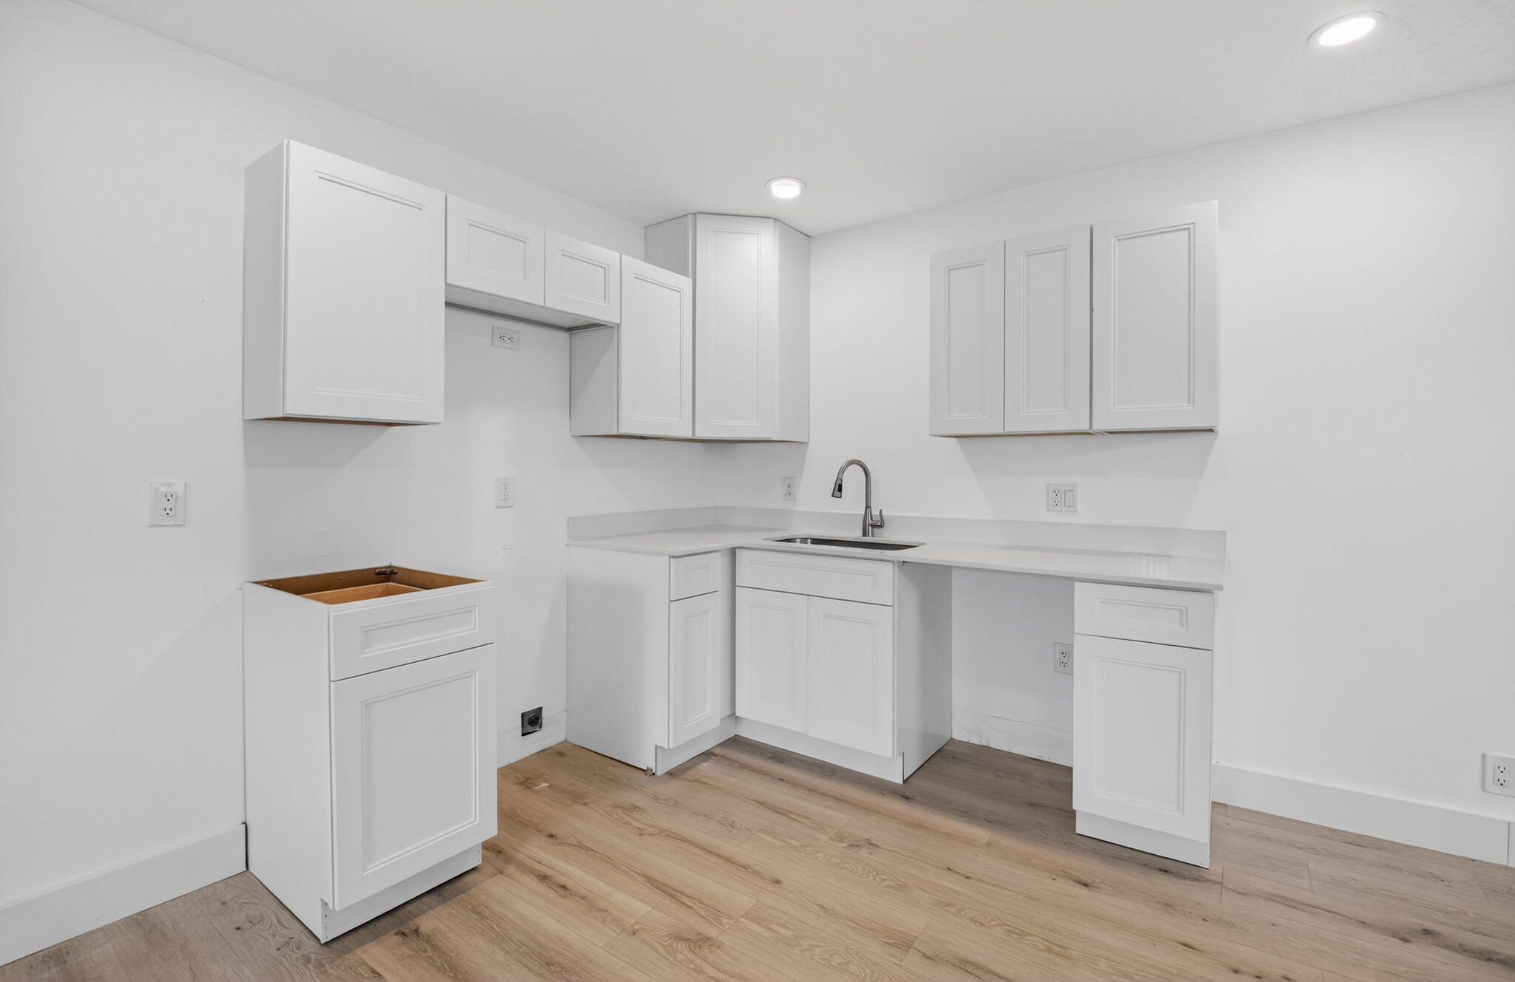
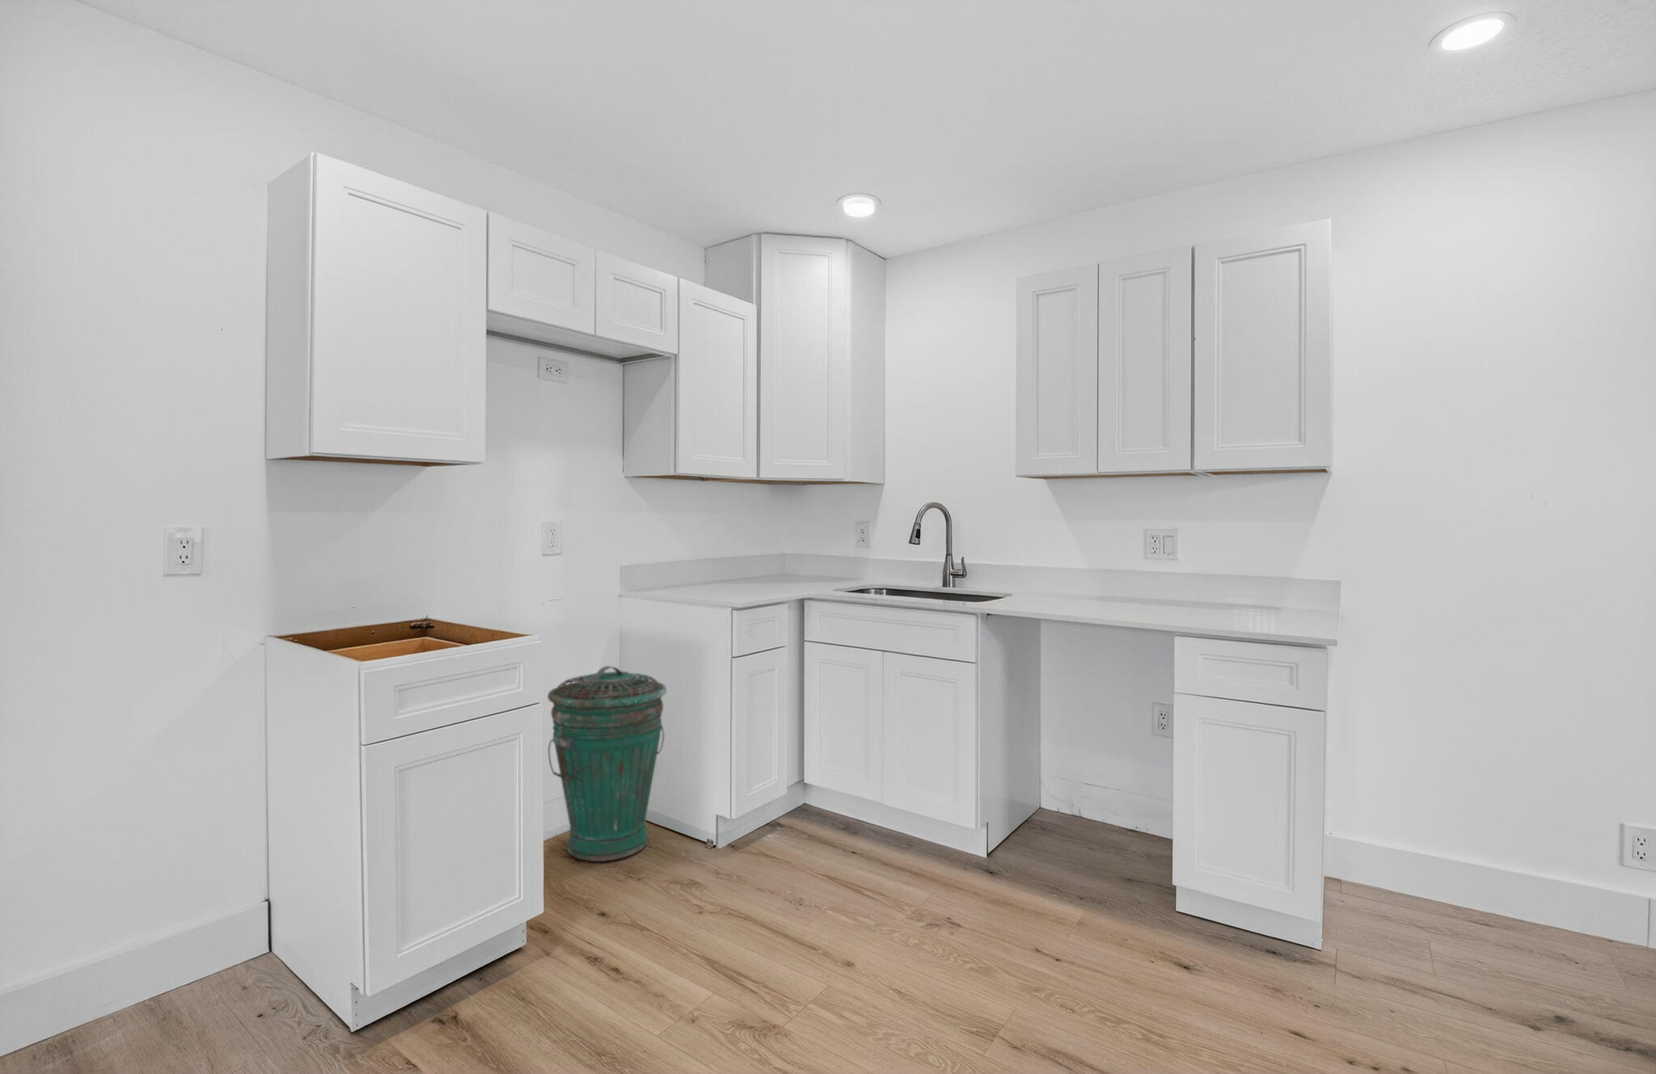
+ trash can (608, 755)
